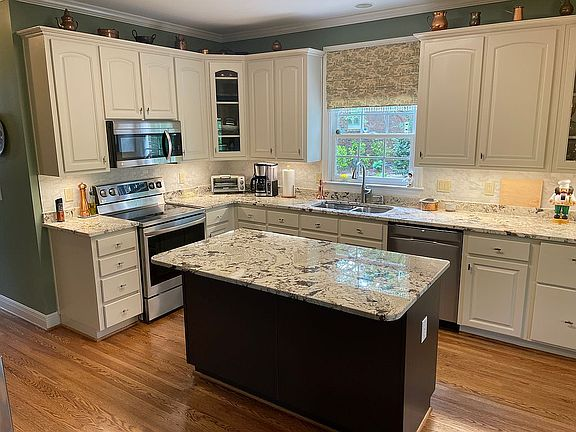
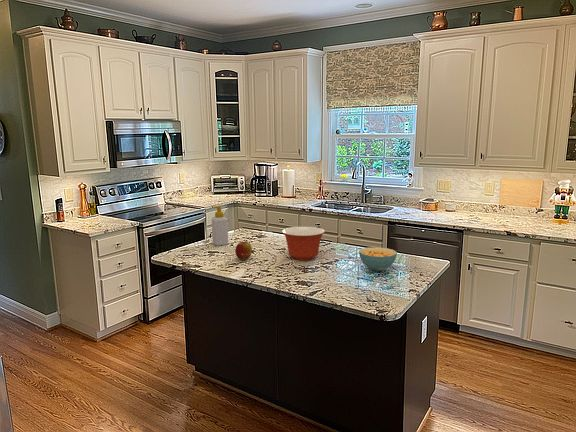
+ soap bottle (219, 225)
+ mixing bowl (303, 244)
+ cereal bowl (377, 260)
+ fruit (245, 250)
